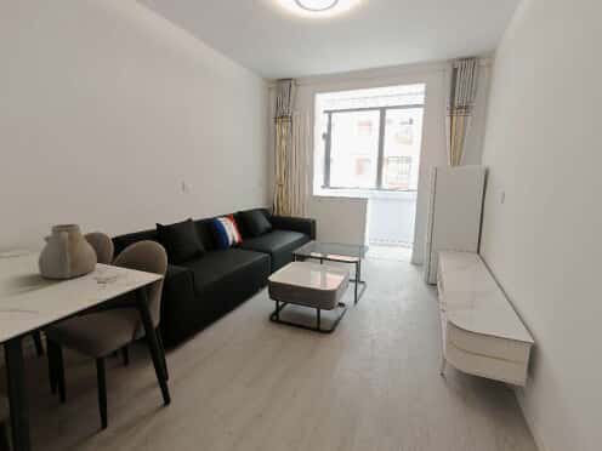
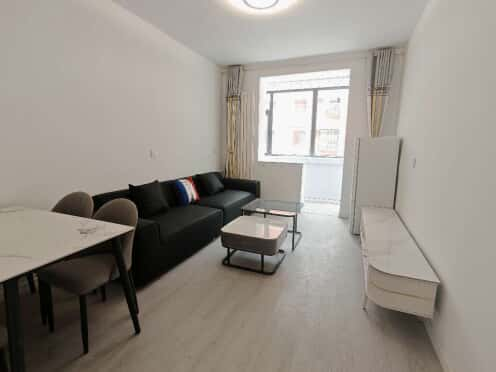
- teapot (68, 250)
